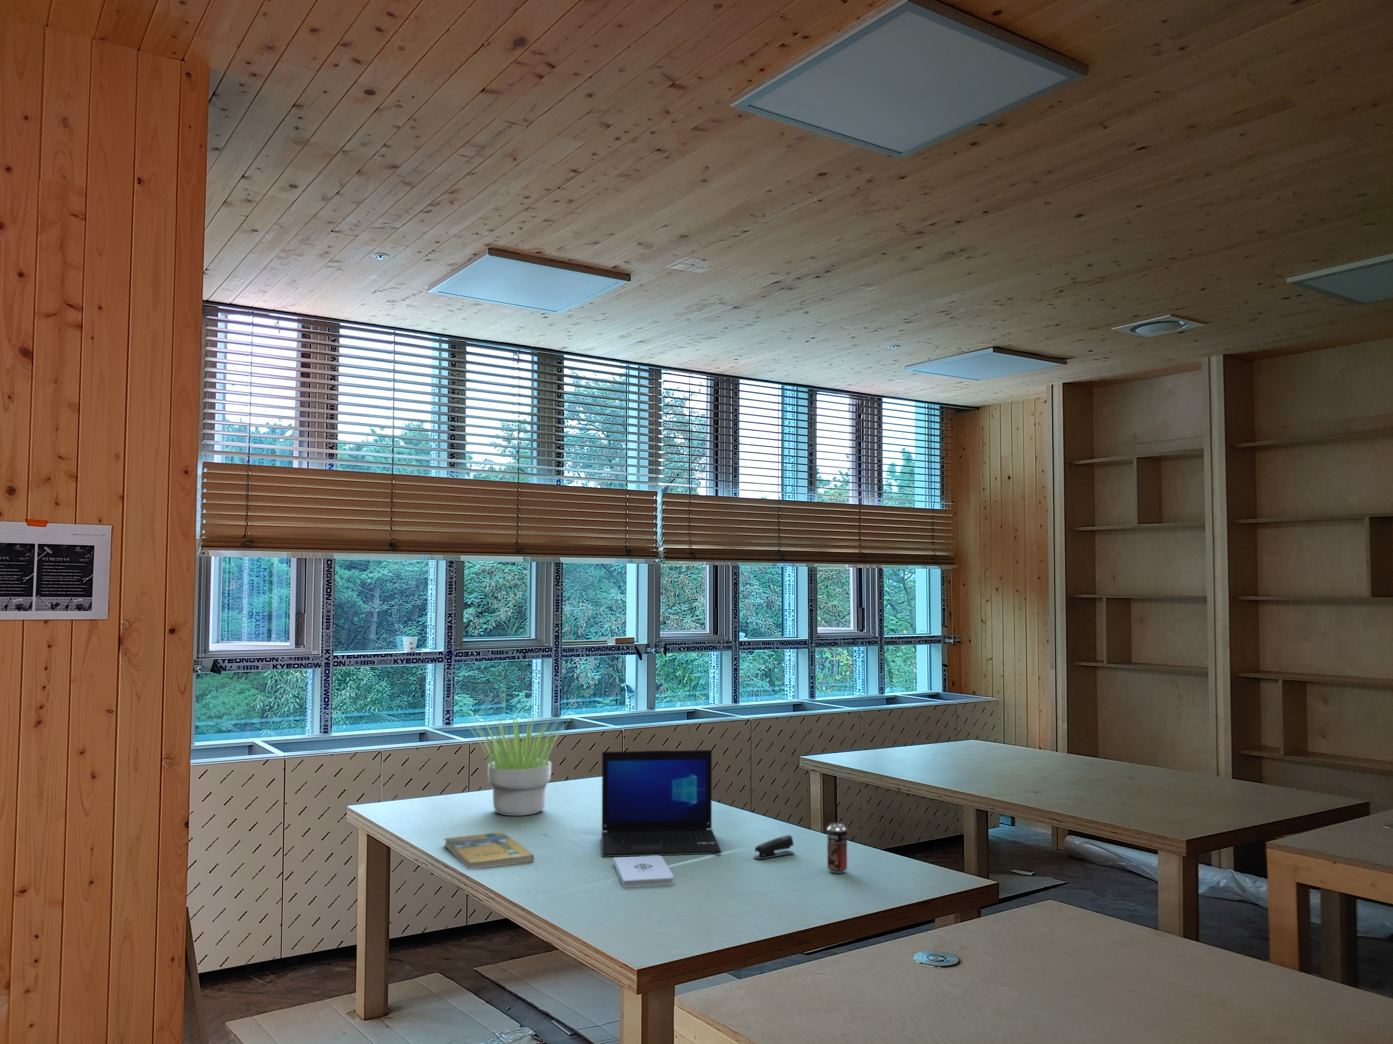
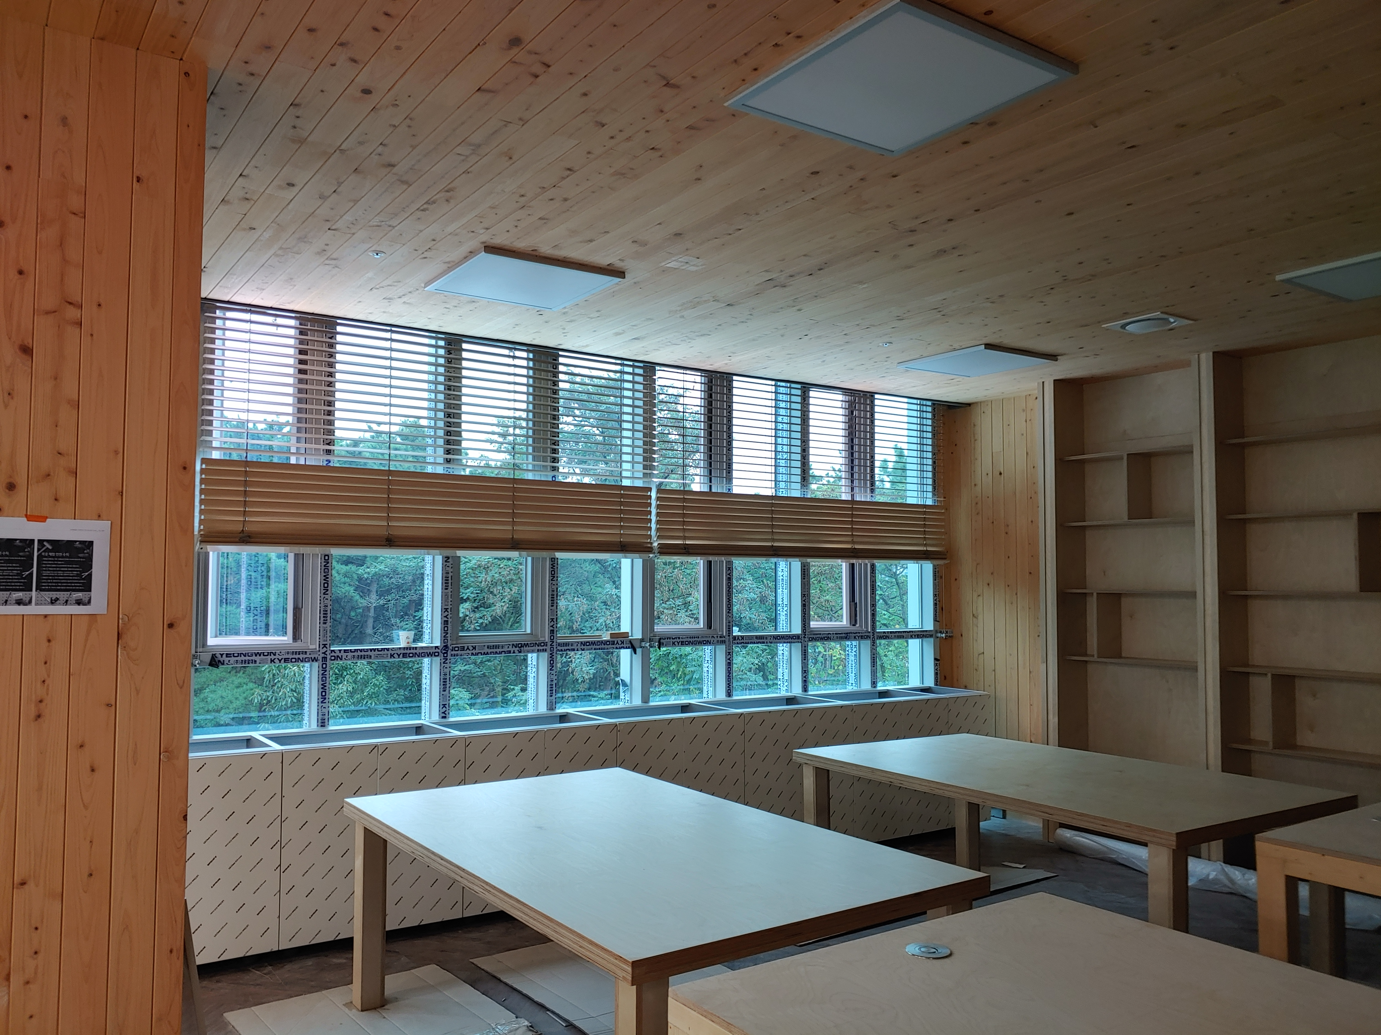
- notepad (643, 871)
- beverage can (837, 848)
- stapler (774, 847)
- laptop (659, 802)
- potted plant (518, 767)
- booklet (487, 850)
